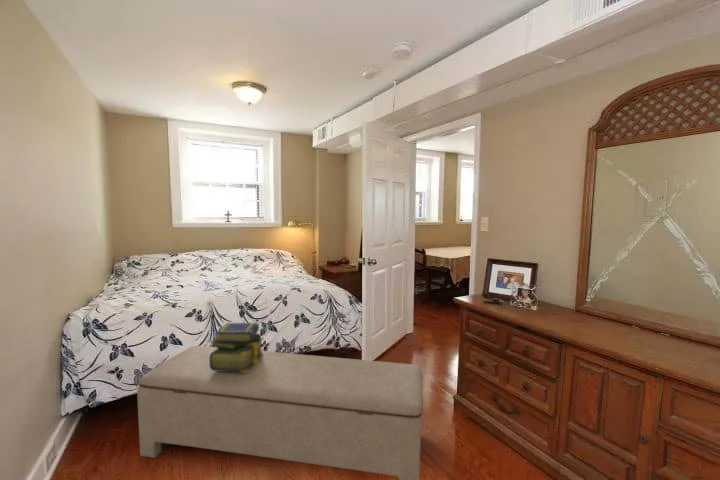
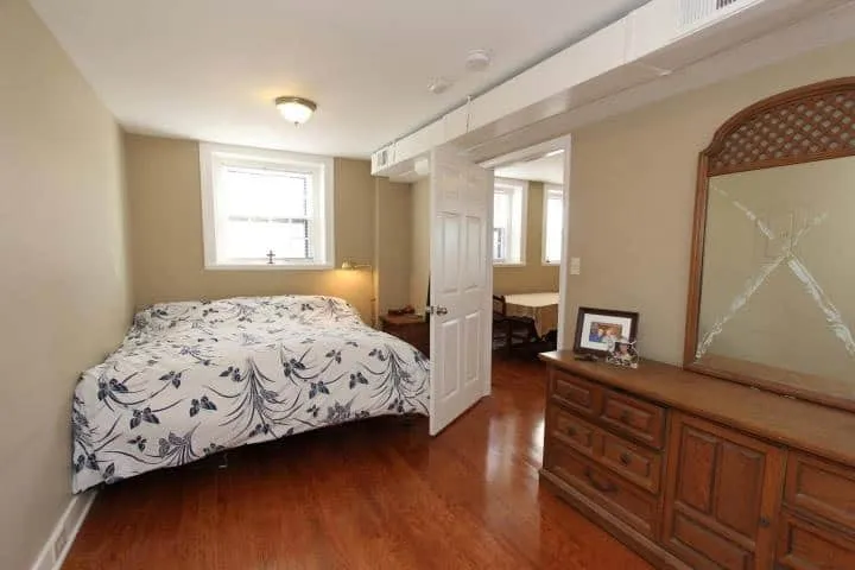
- stack of books (237, 343)
- bench (286, 407)
